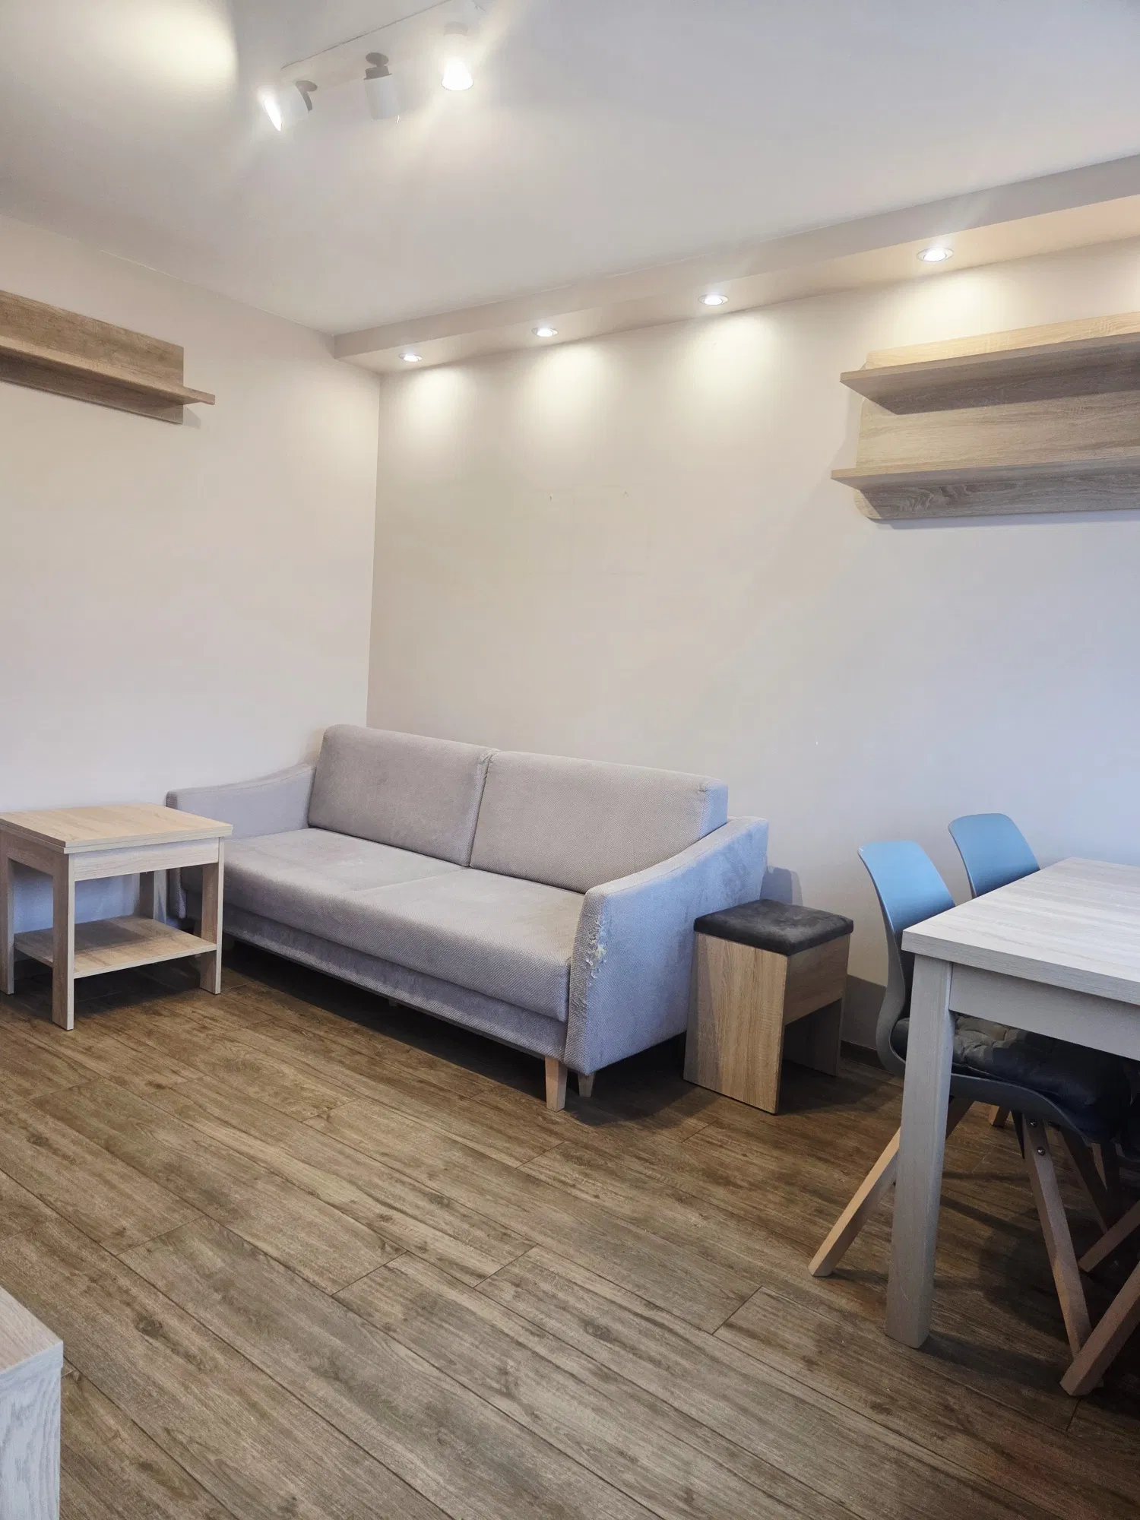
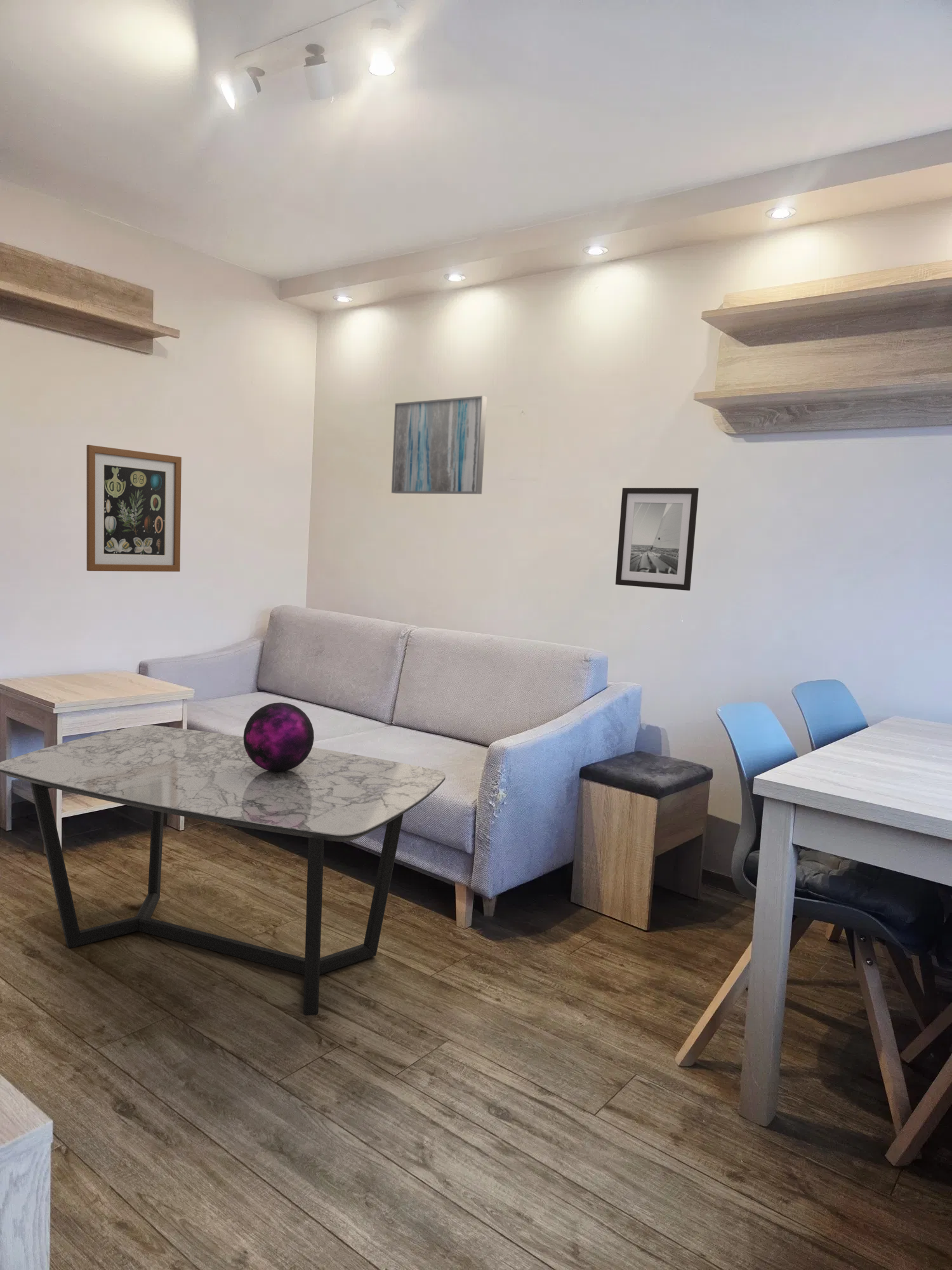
+ wall art (655, 538)
+ coffee table (232, 825)
+ wall art (136, 511)
+ decorative orb (279, 736)
+ wall art (437, 447)
